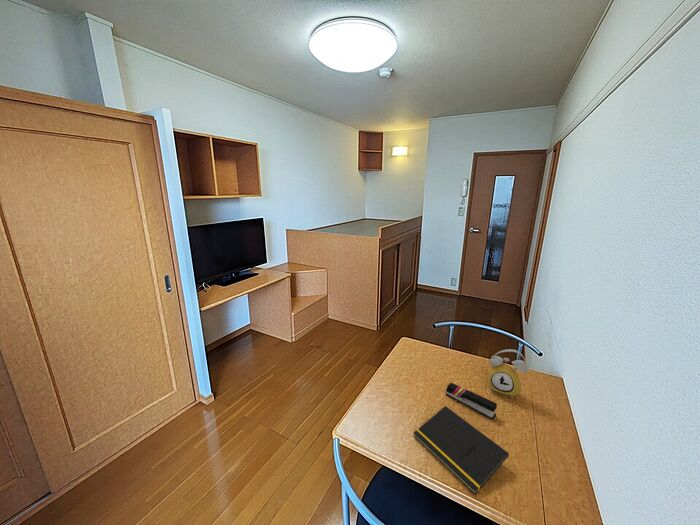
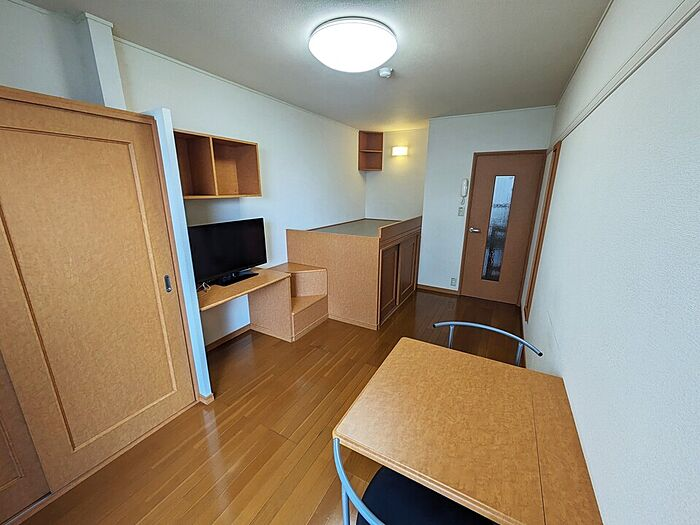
- alarm clock (507, 368)
- notepad (458, 443)
- stapler (470, 398)
